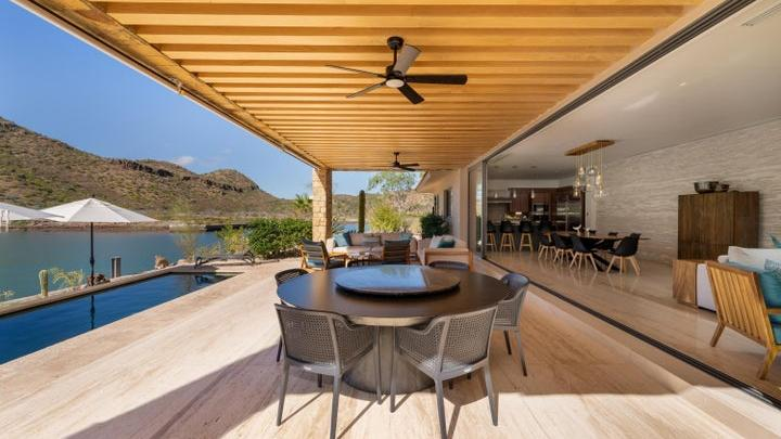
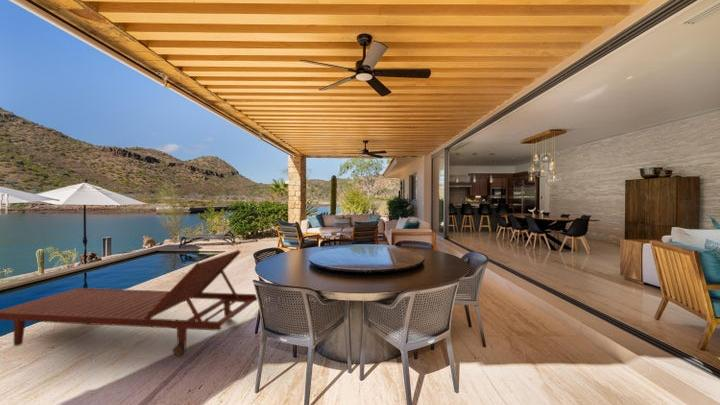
+ chaise longue (136, 292)
